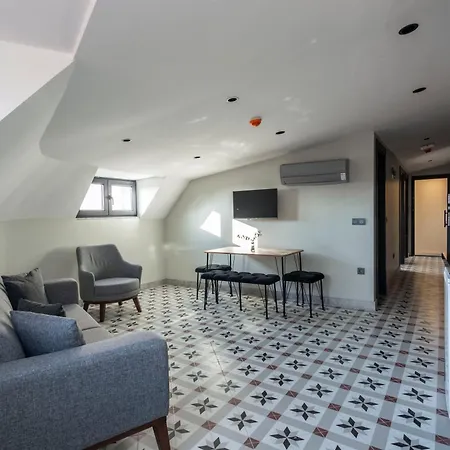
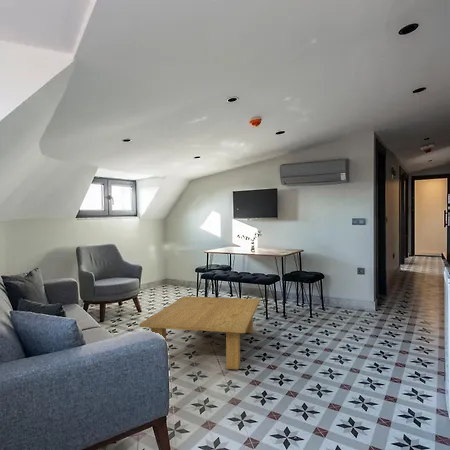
+ coffee table (208, 327)
